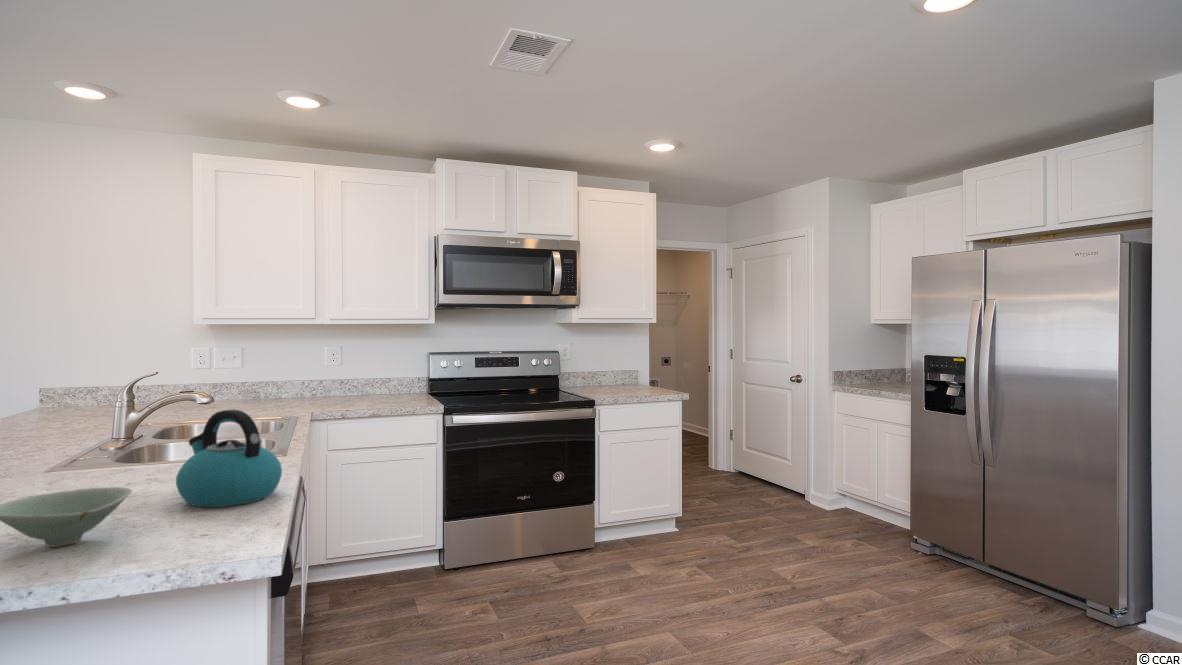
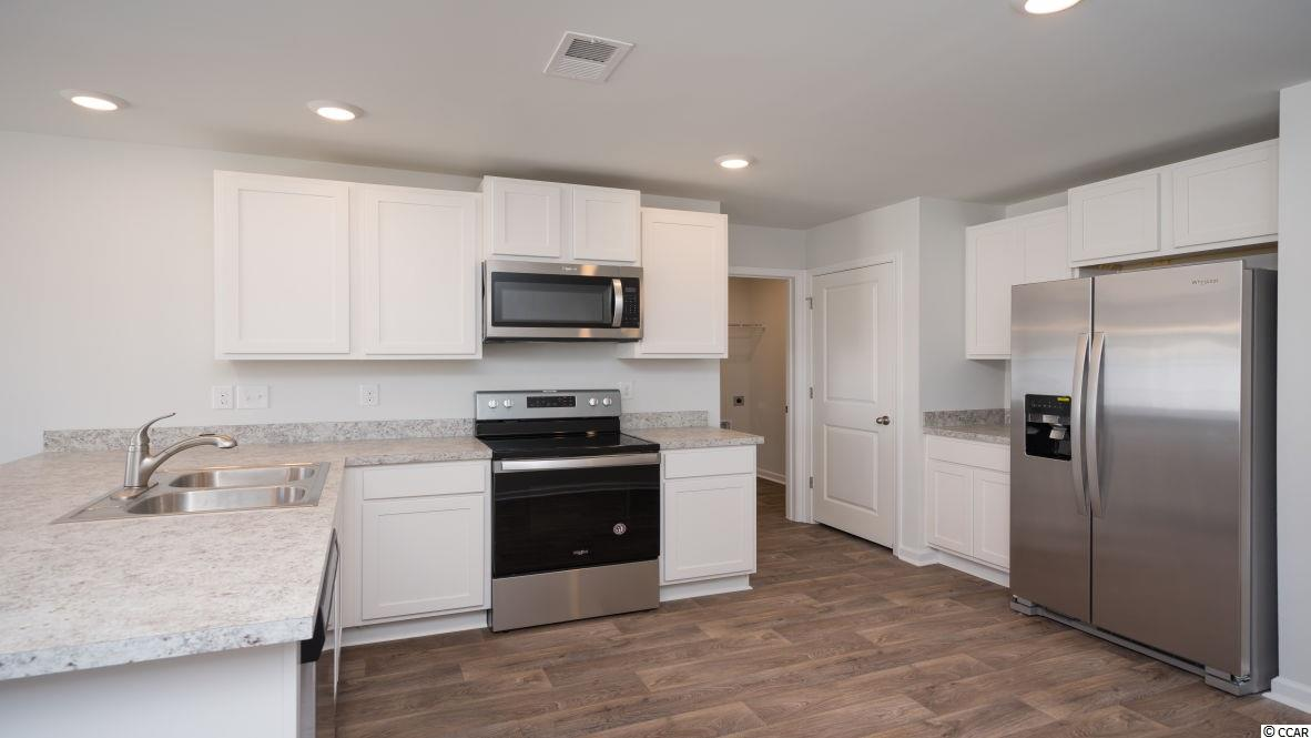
- kettle (226, 453)
- bowl (63, 521)
